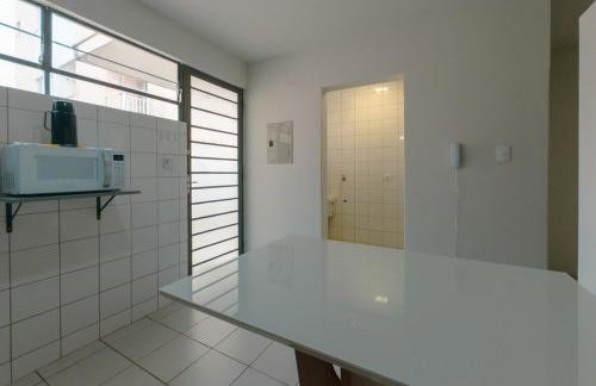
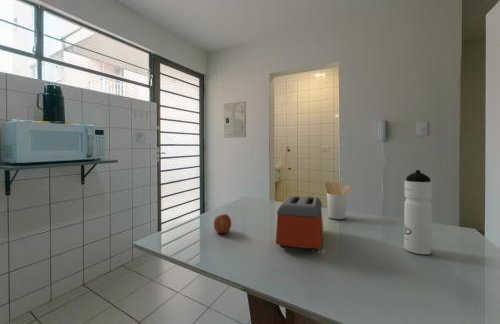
+ water bottle (417, 210)
+ toaster (301, 219)
+ fruit (222, 223)
+ utensil holder (335, 198)
